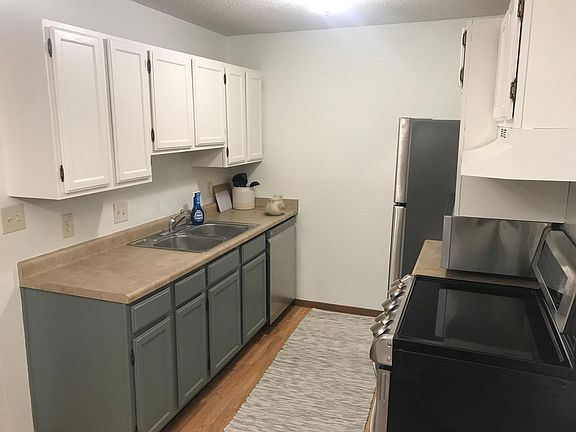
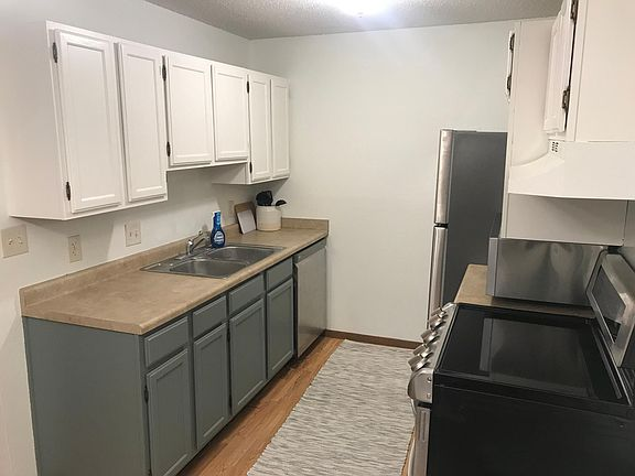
- teapot (275, 204)
